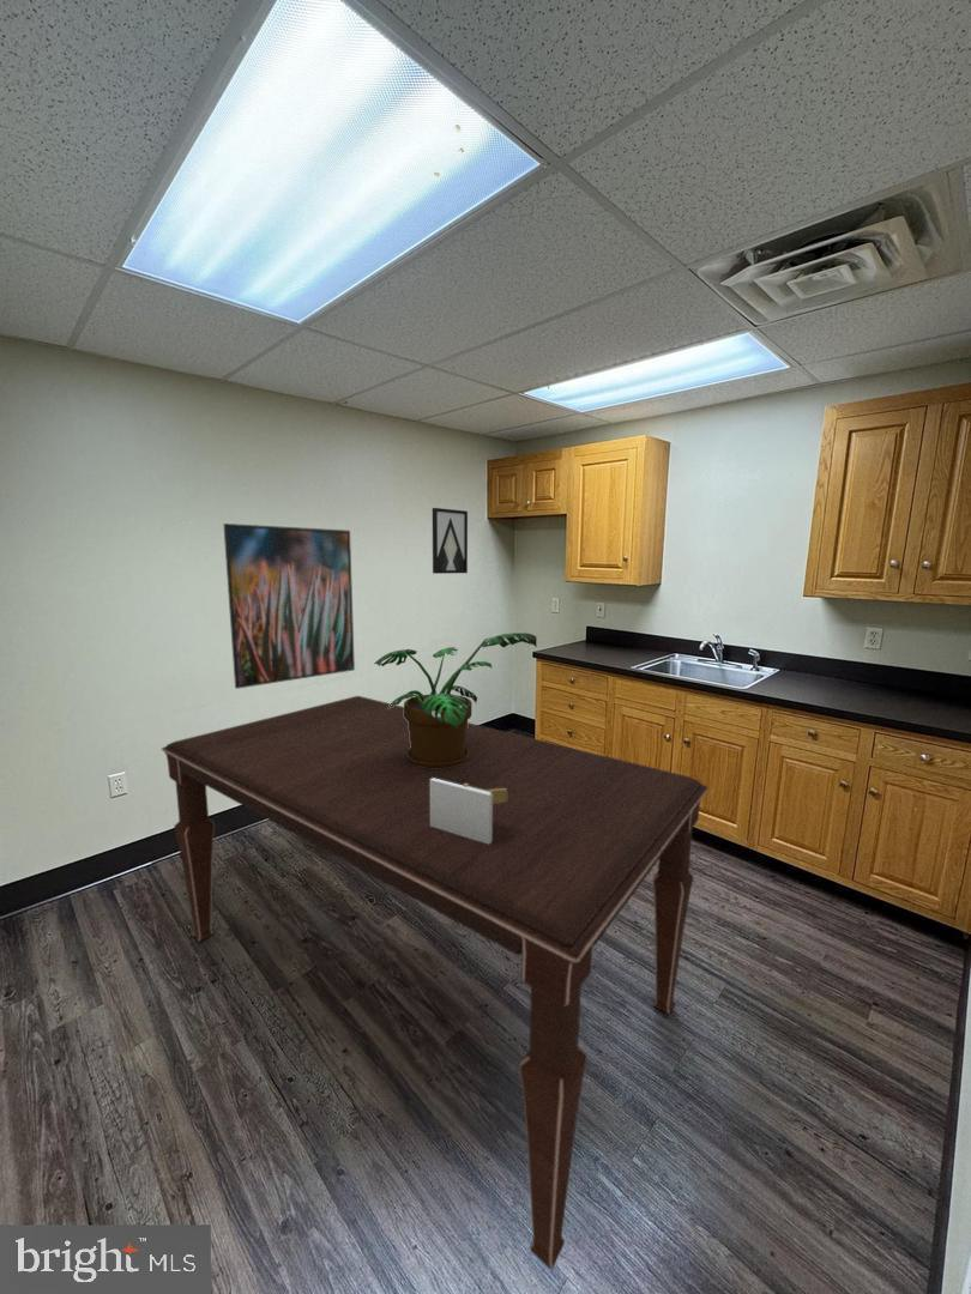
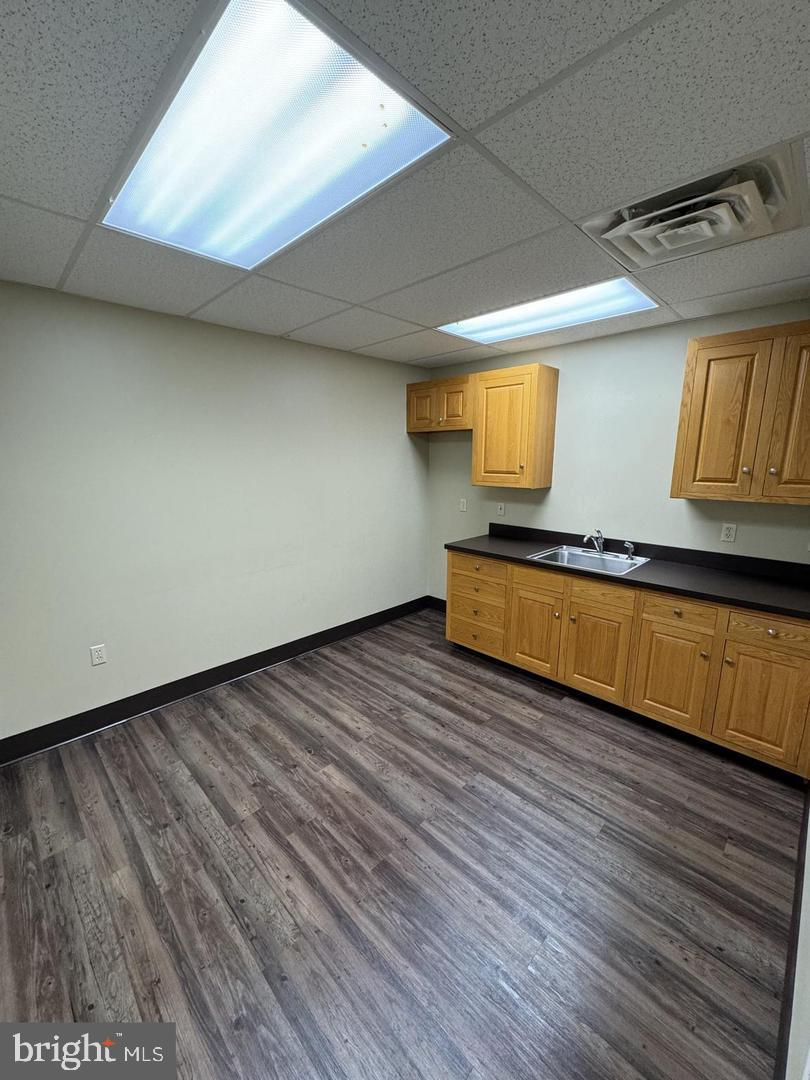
- dining table (414, 865)
- wall art (450, 542)
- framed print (295, 604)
- napkin holder (468, 802)
- potted plant (456, 699)
